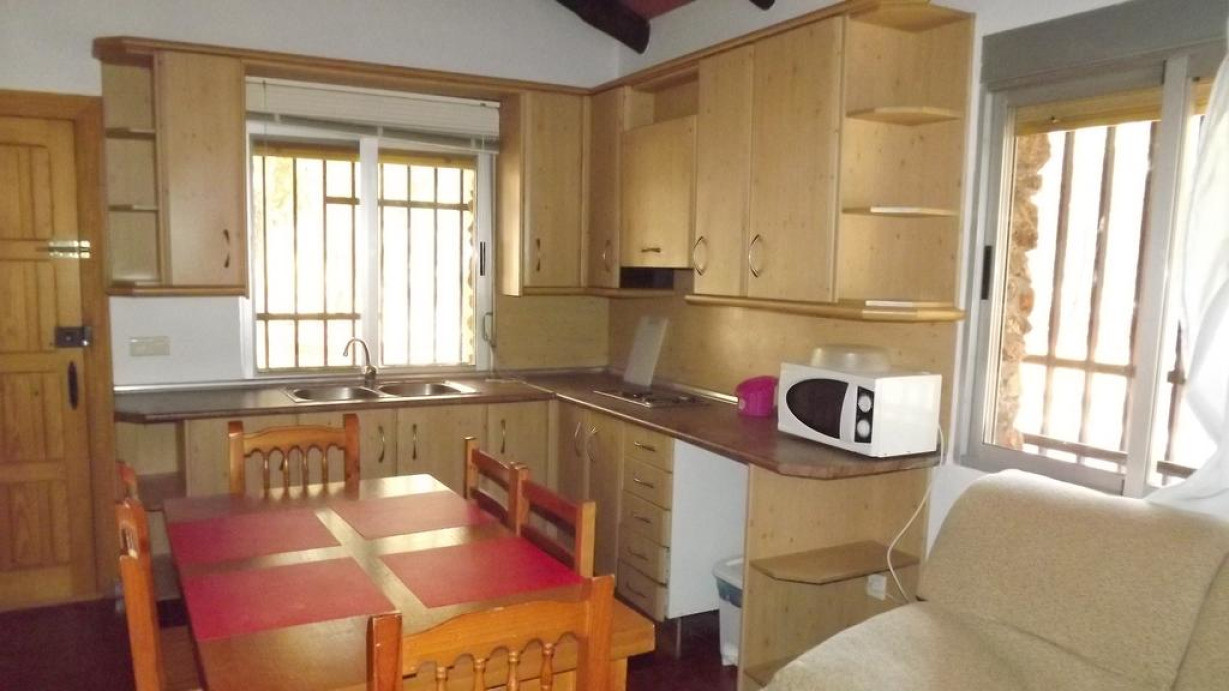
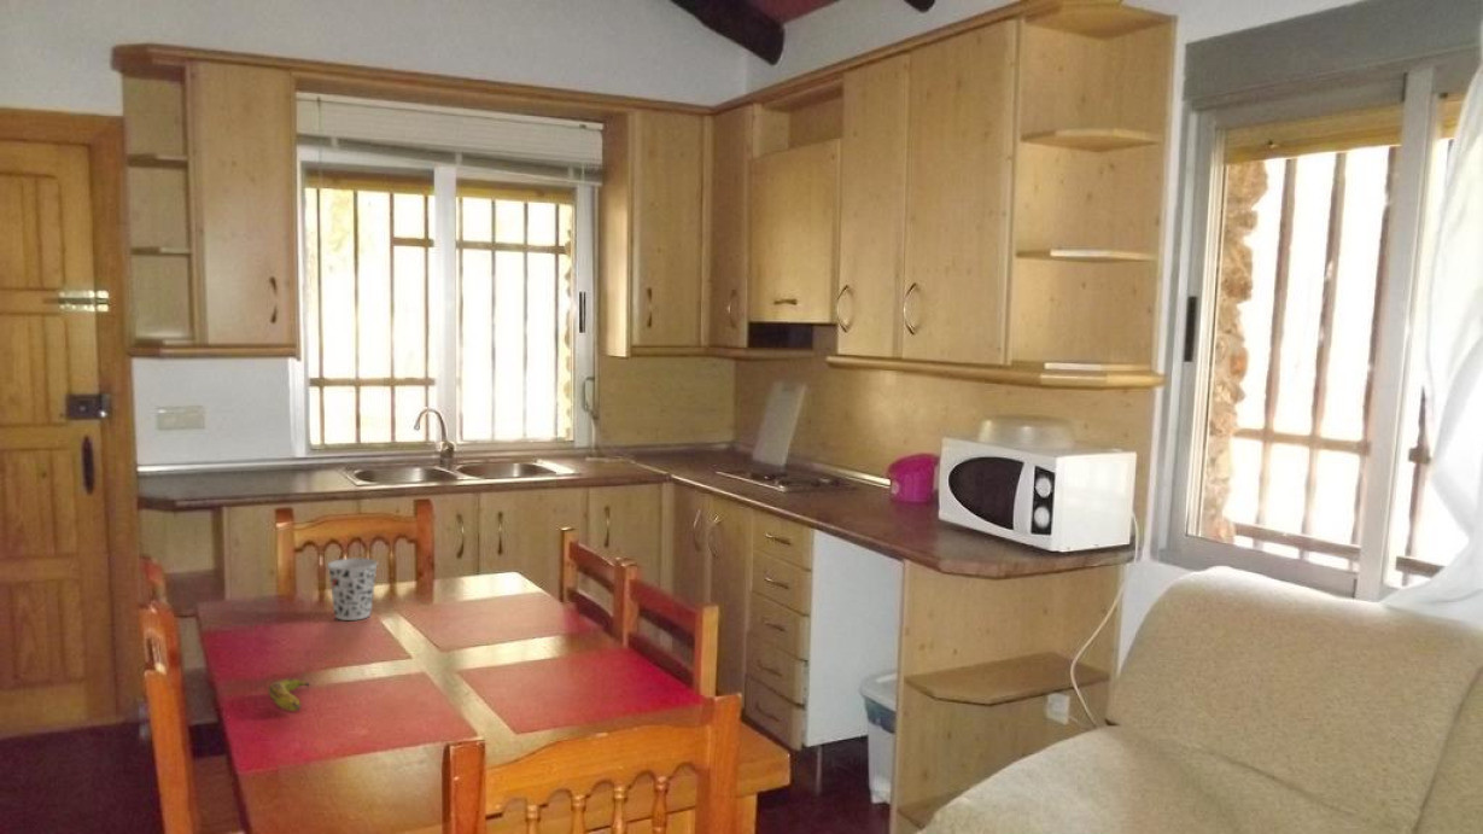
+ banana (291, 694)
+ cup (352, 589)
